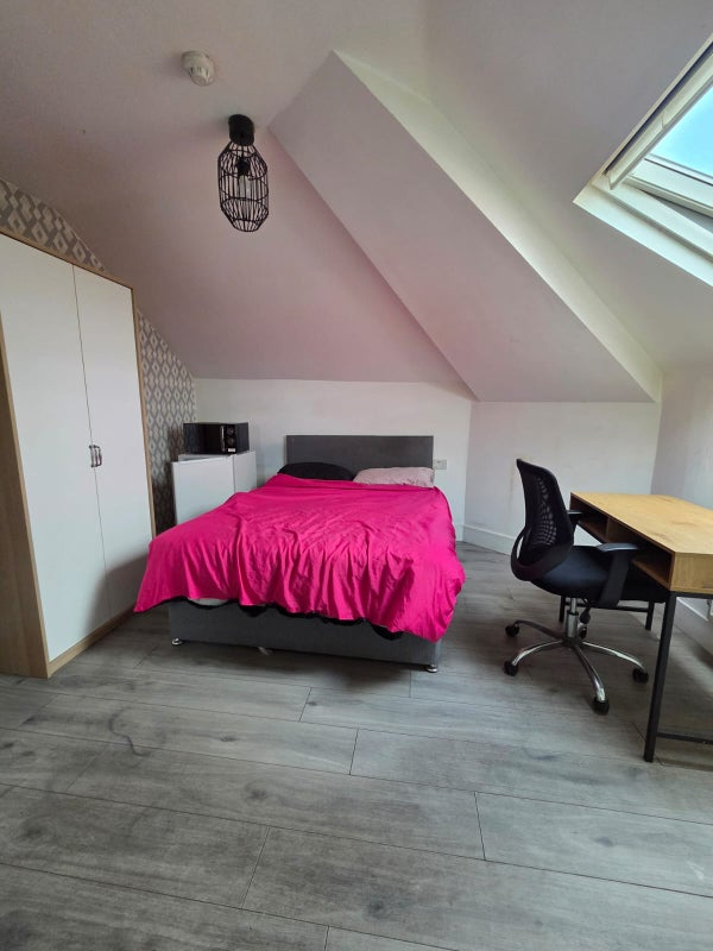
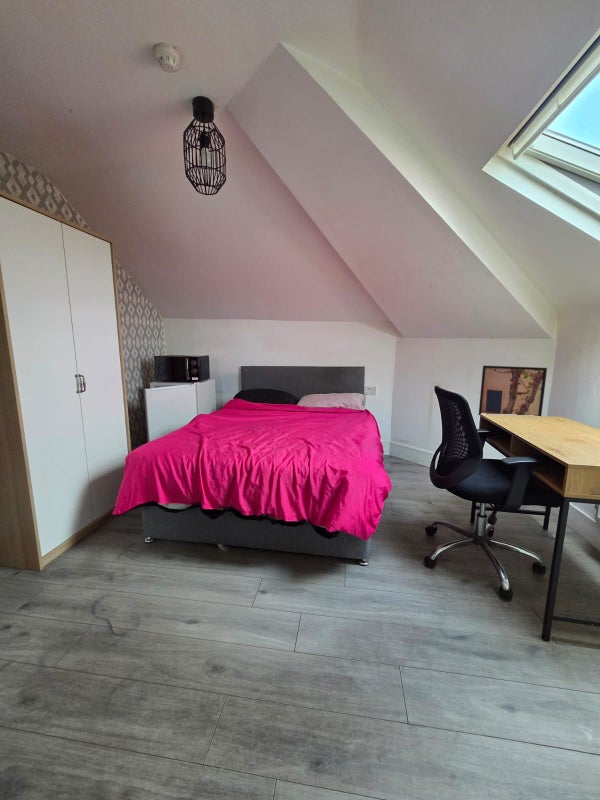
+ wall art (510, 393)
